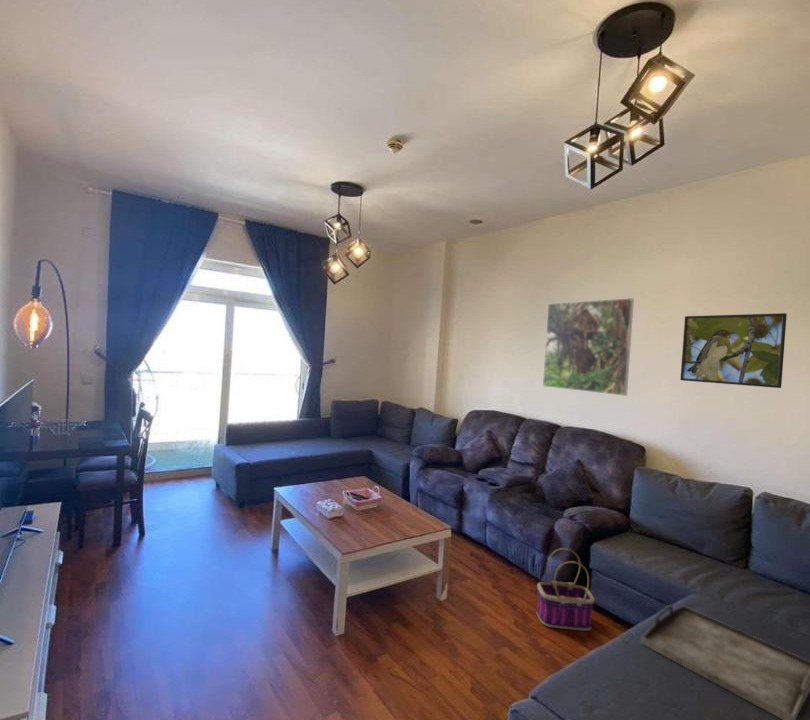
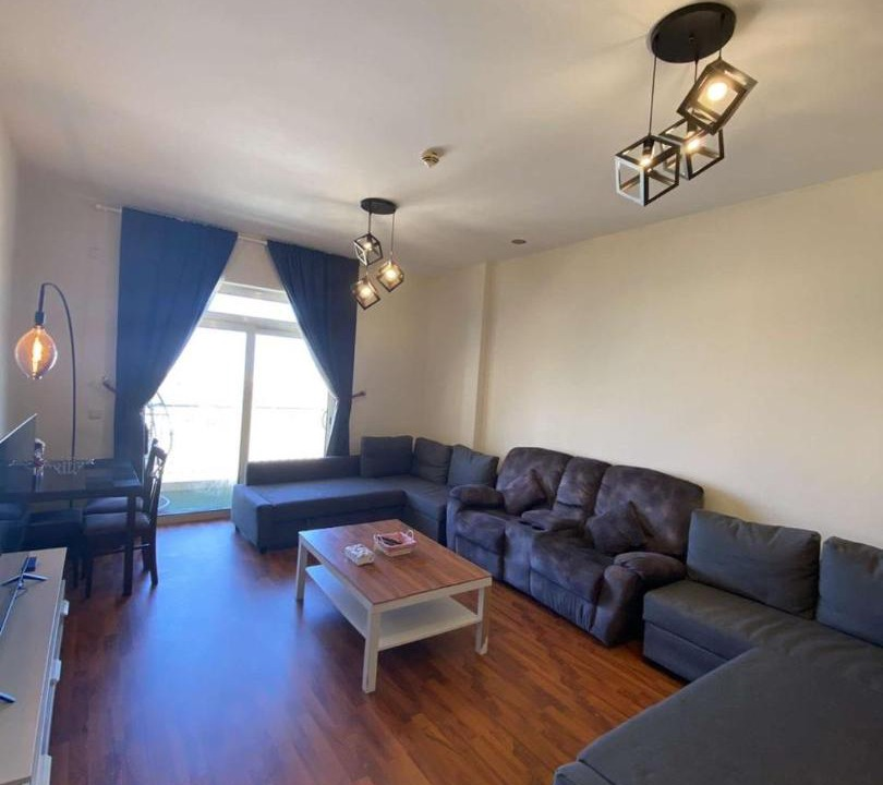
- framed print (584, 346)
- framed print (729, 349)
- serving tray (728, 647)
- basket (565, 587)
